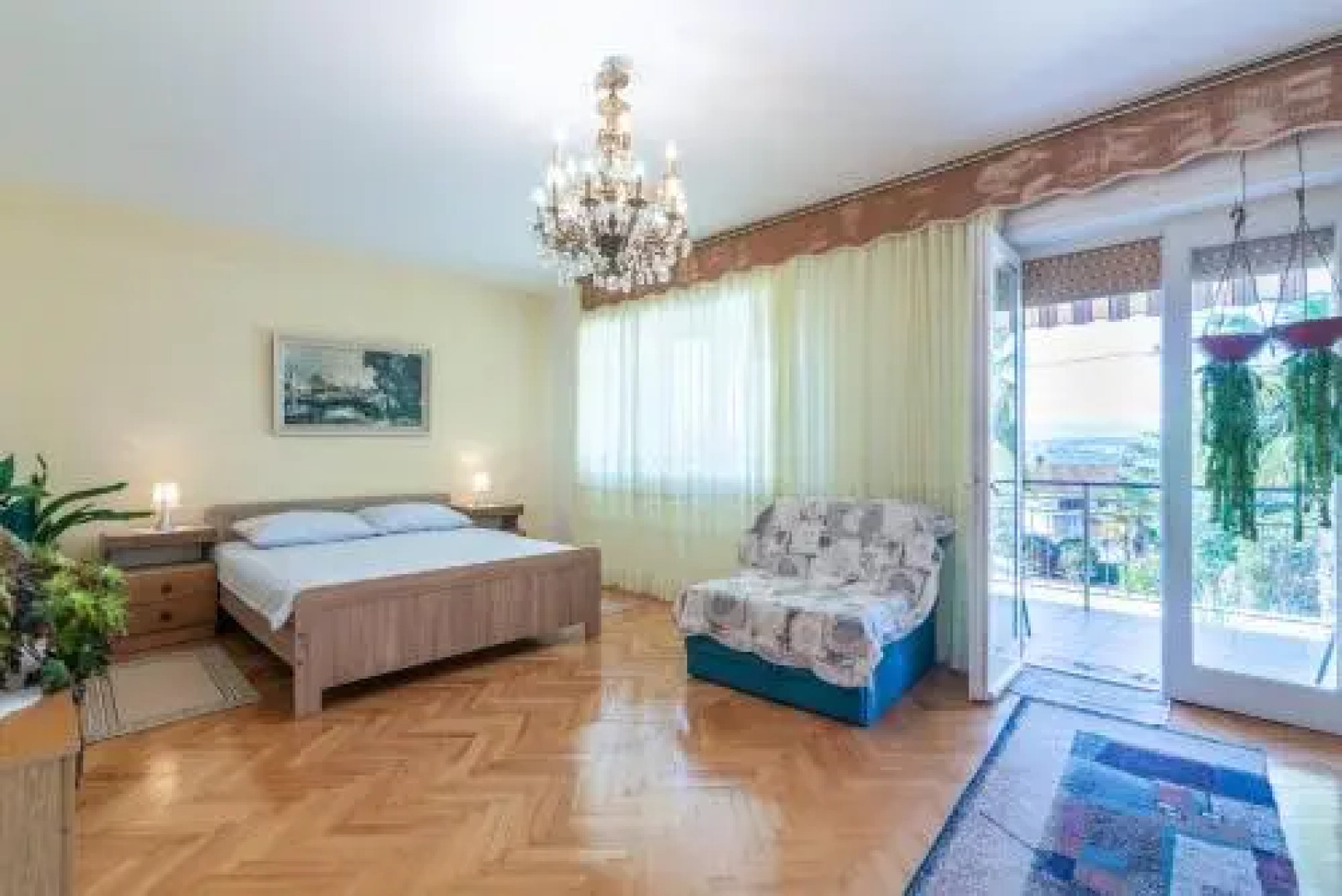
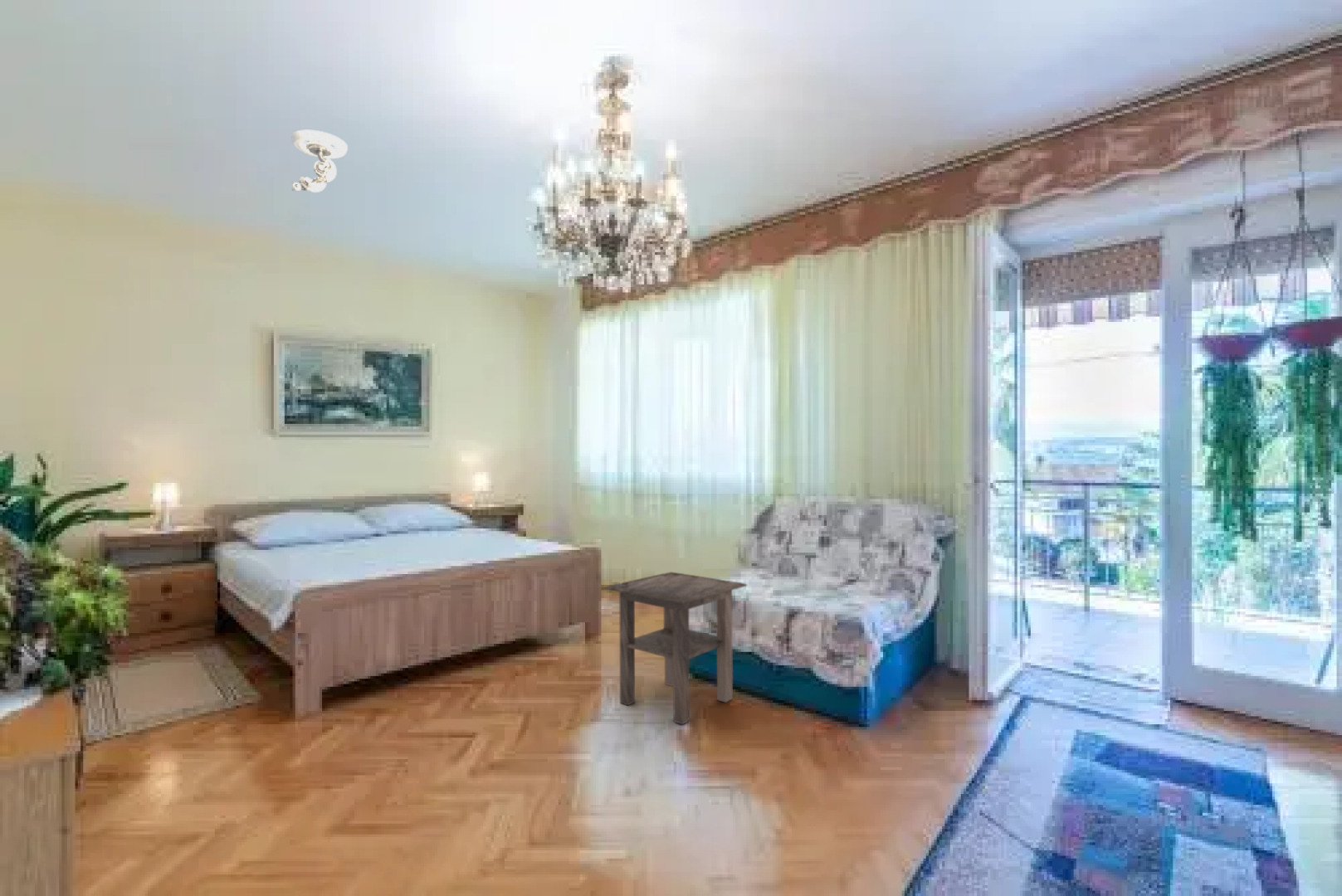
+ side table (676, 641)
+ security camera (320, 167)
